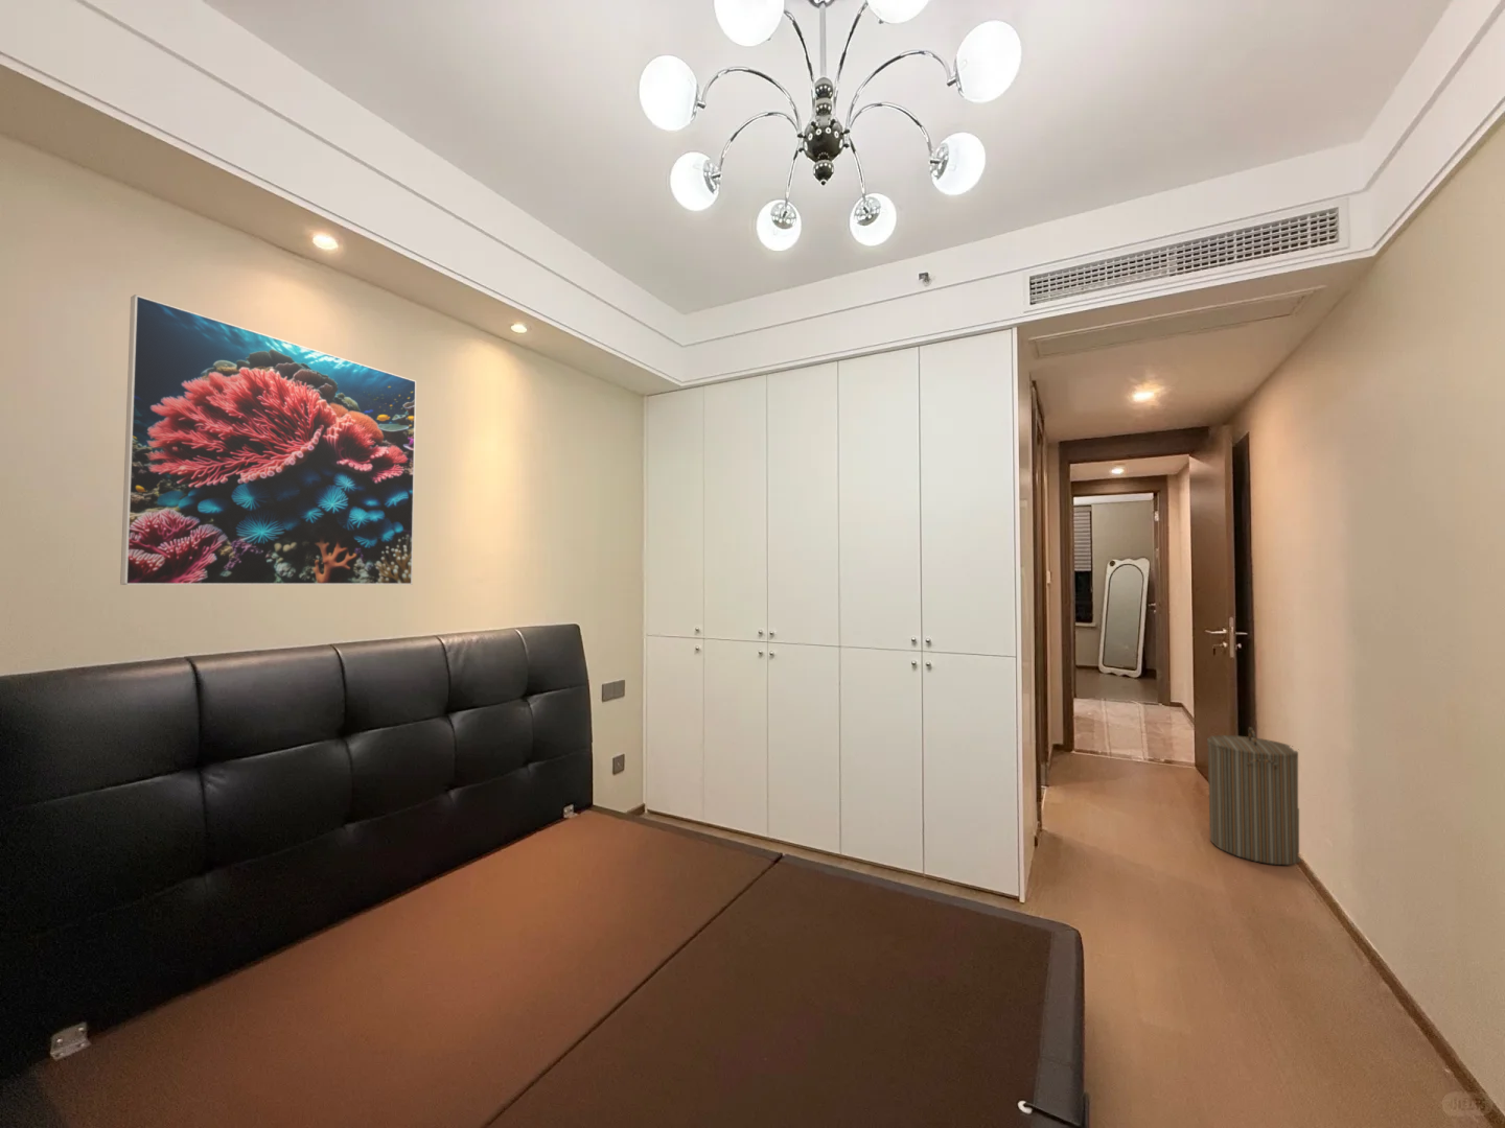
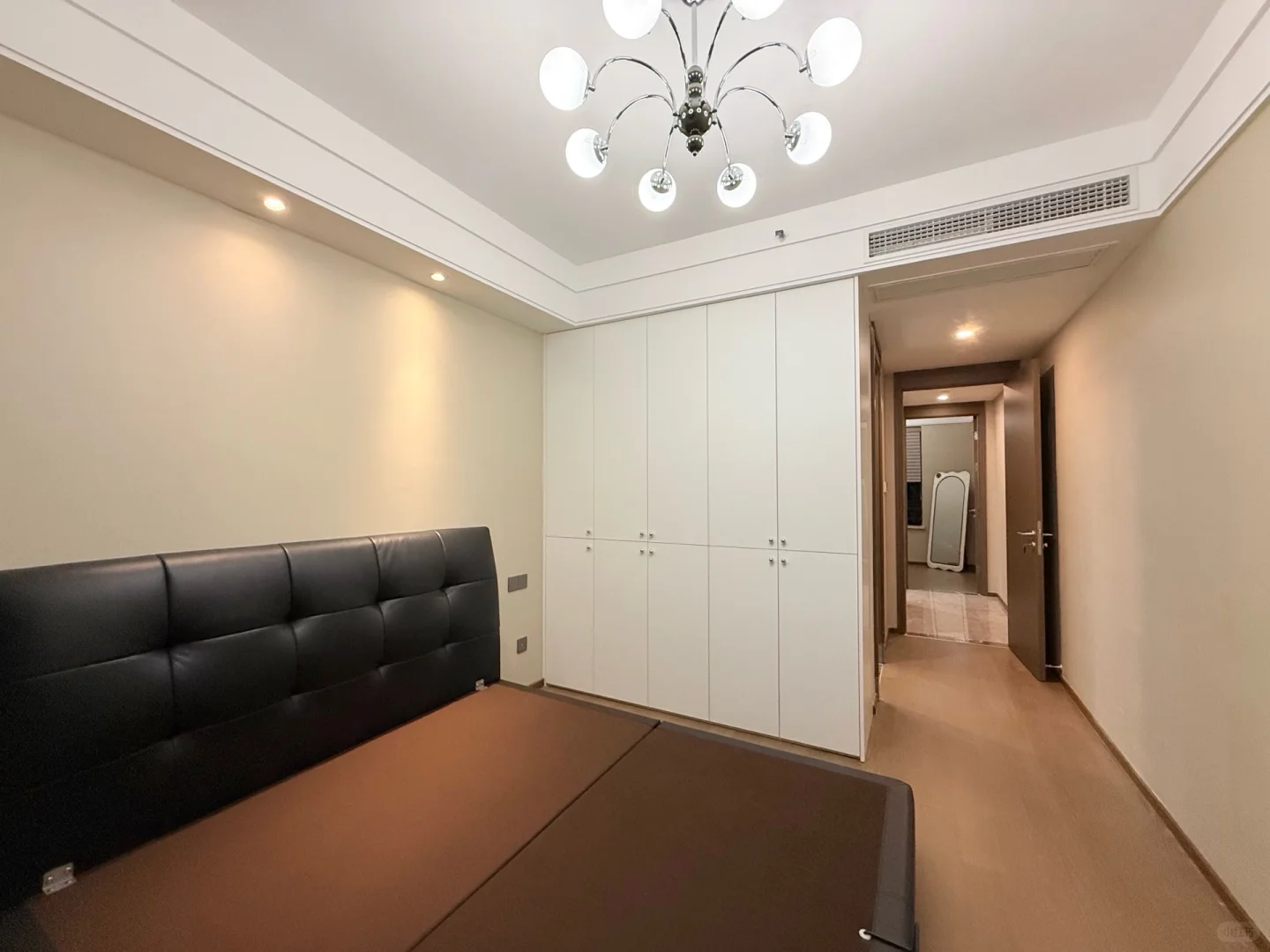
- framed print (295, 463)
- laundry hamper (1253, 788)
